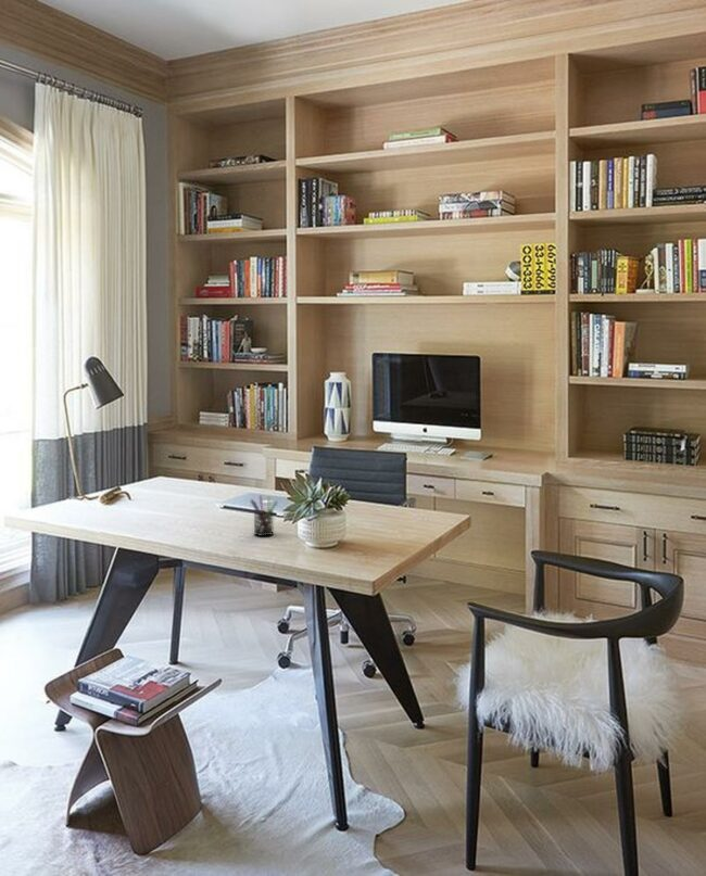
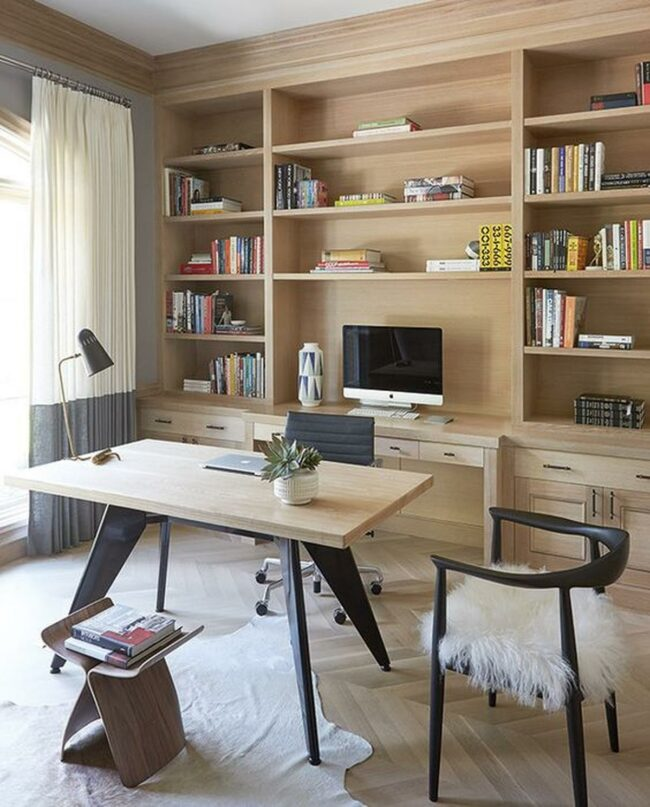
- pen holder (265, 513)
